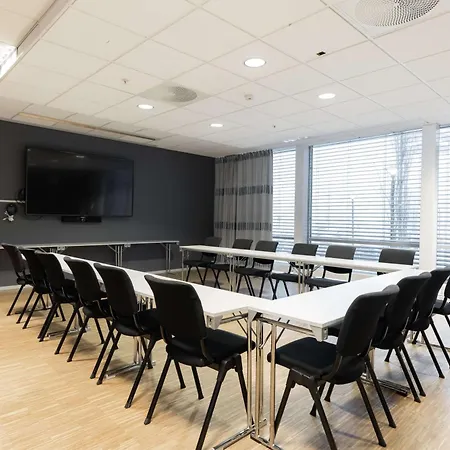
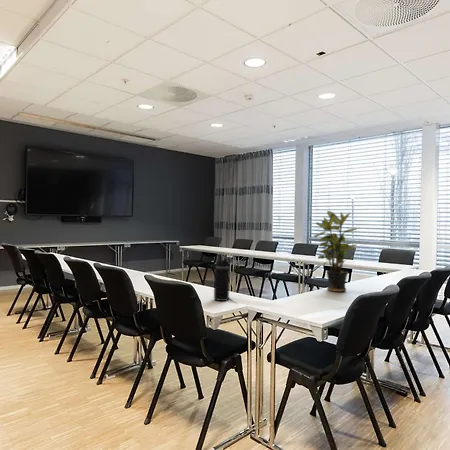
+ potted plant (334, 250)
+ water bottle (223, 277)
